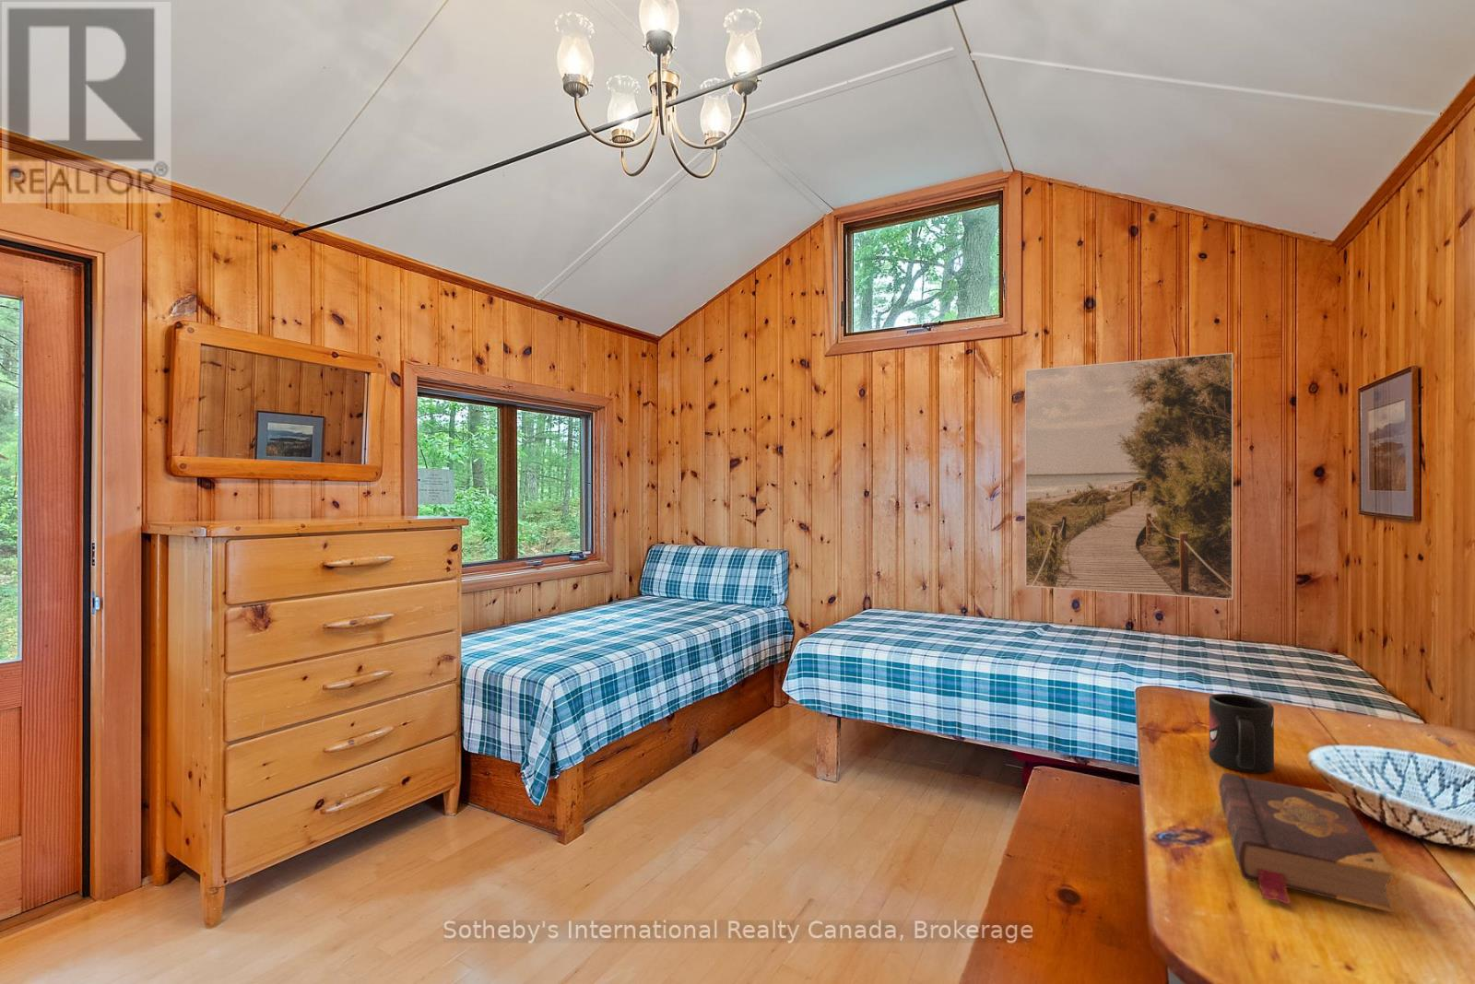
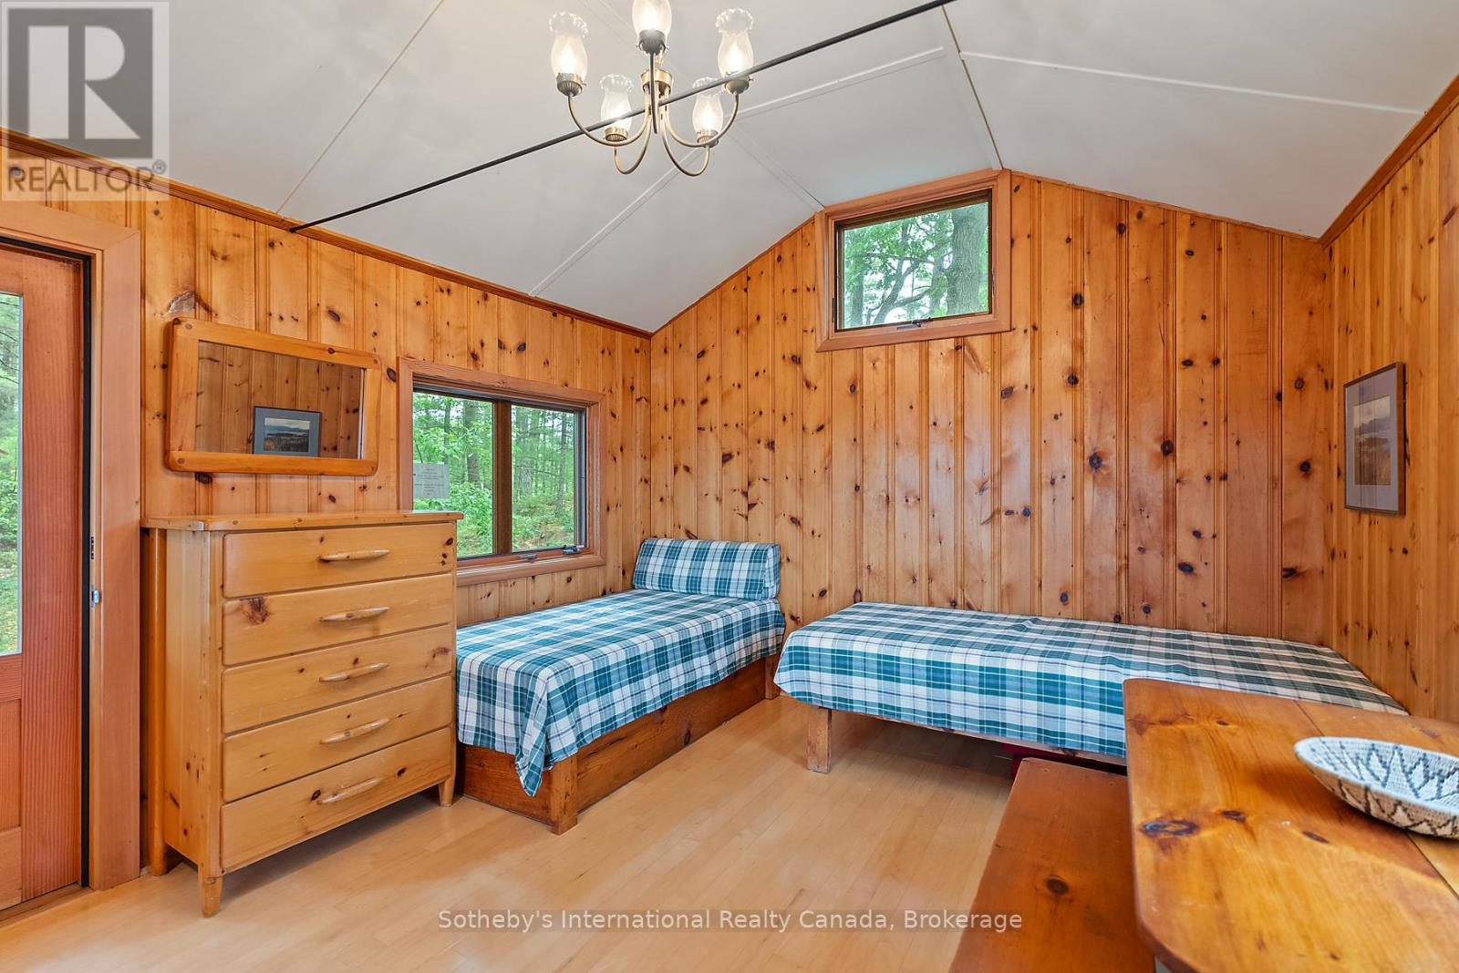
- mug (1242, 735)
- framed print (1122, 477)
- book (1295, 838)
